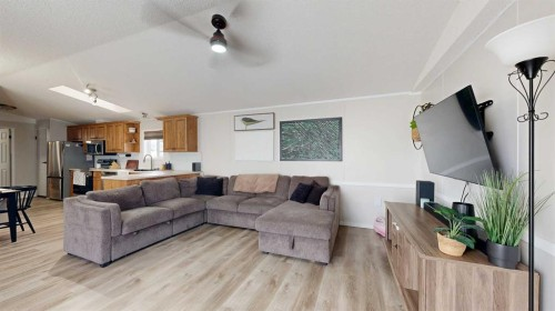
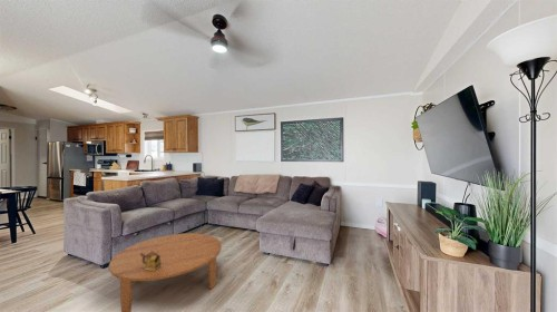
+ coffee table (170, 264)
+ teapot (149, 259)
